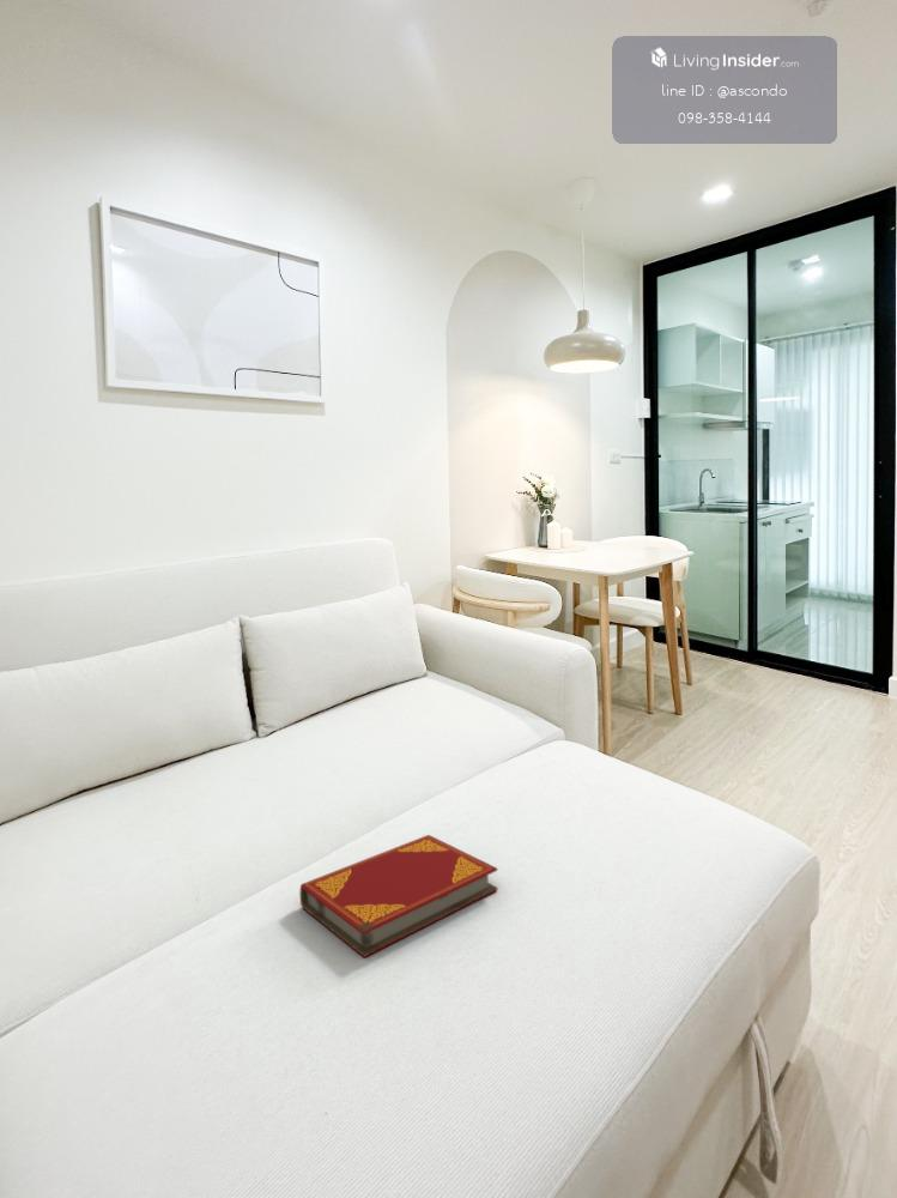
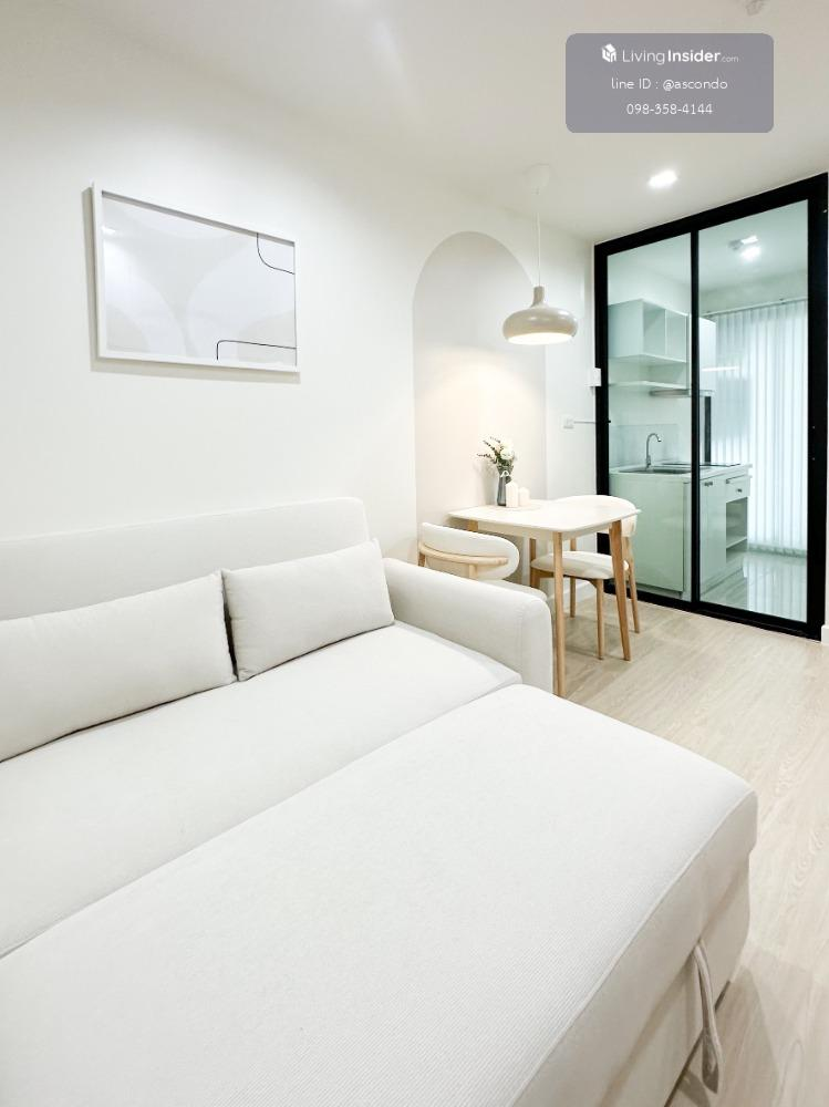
- hardback book (400, 887)
